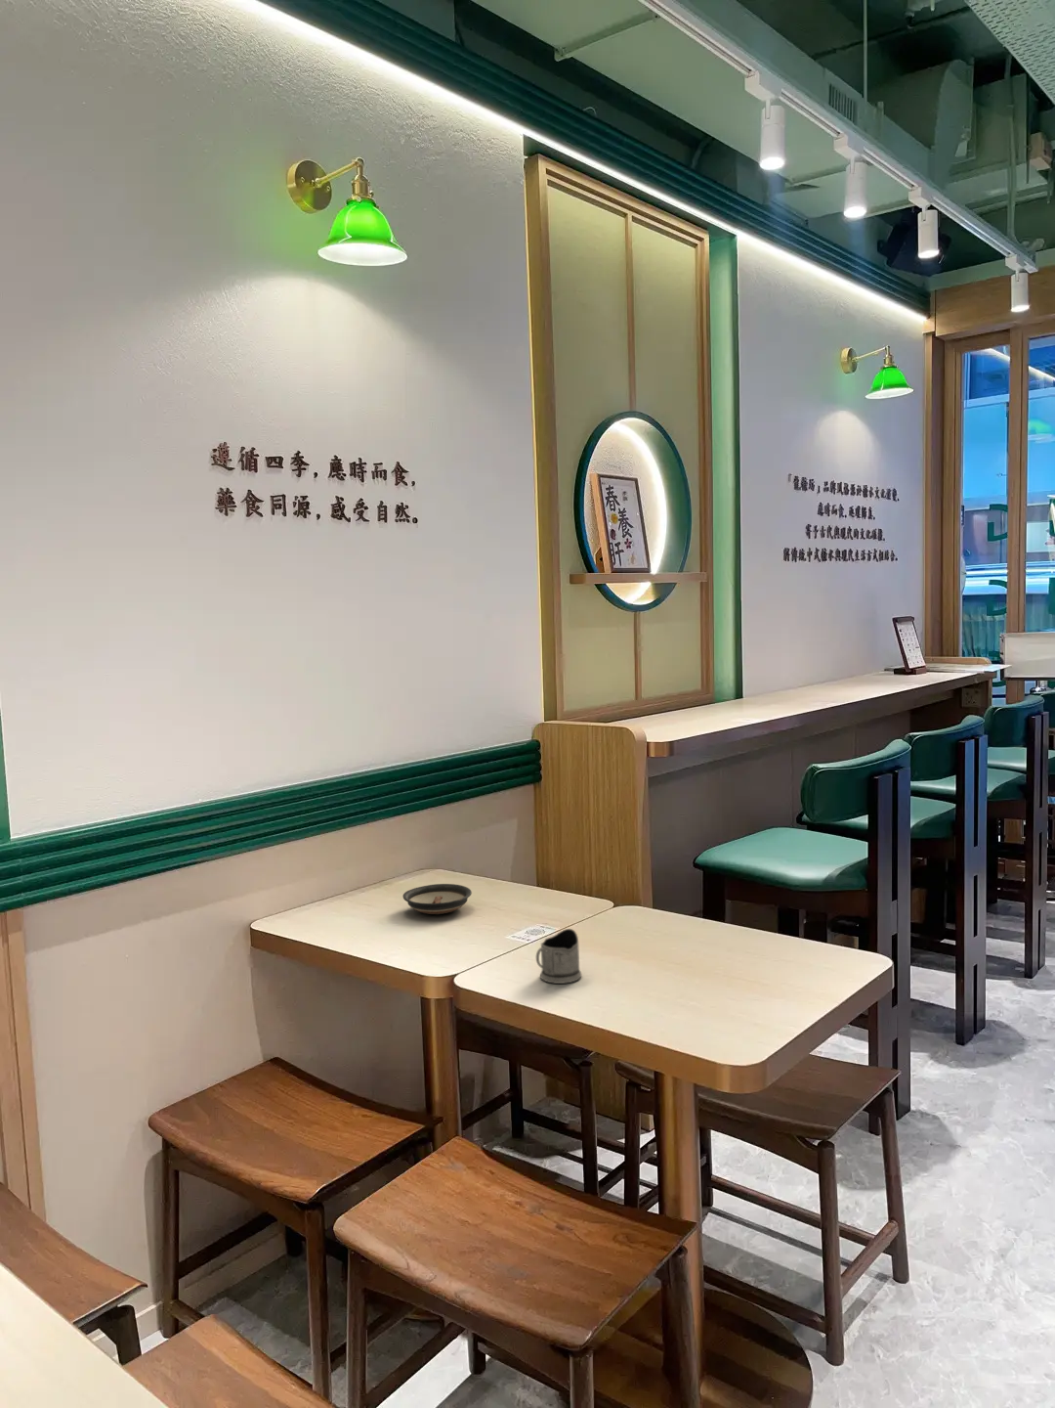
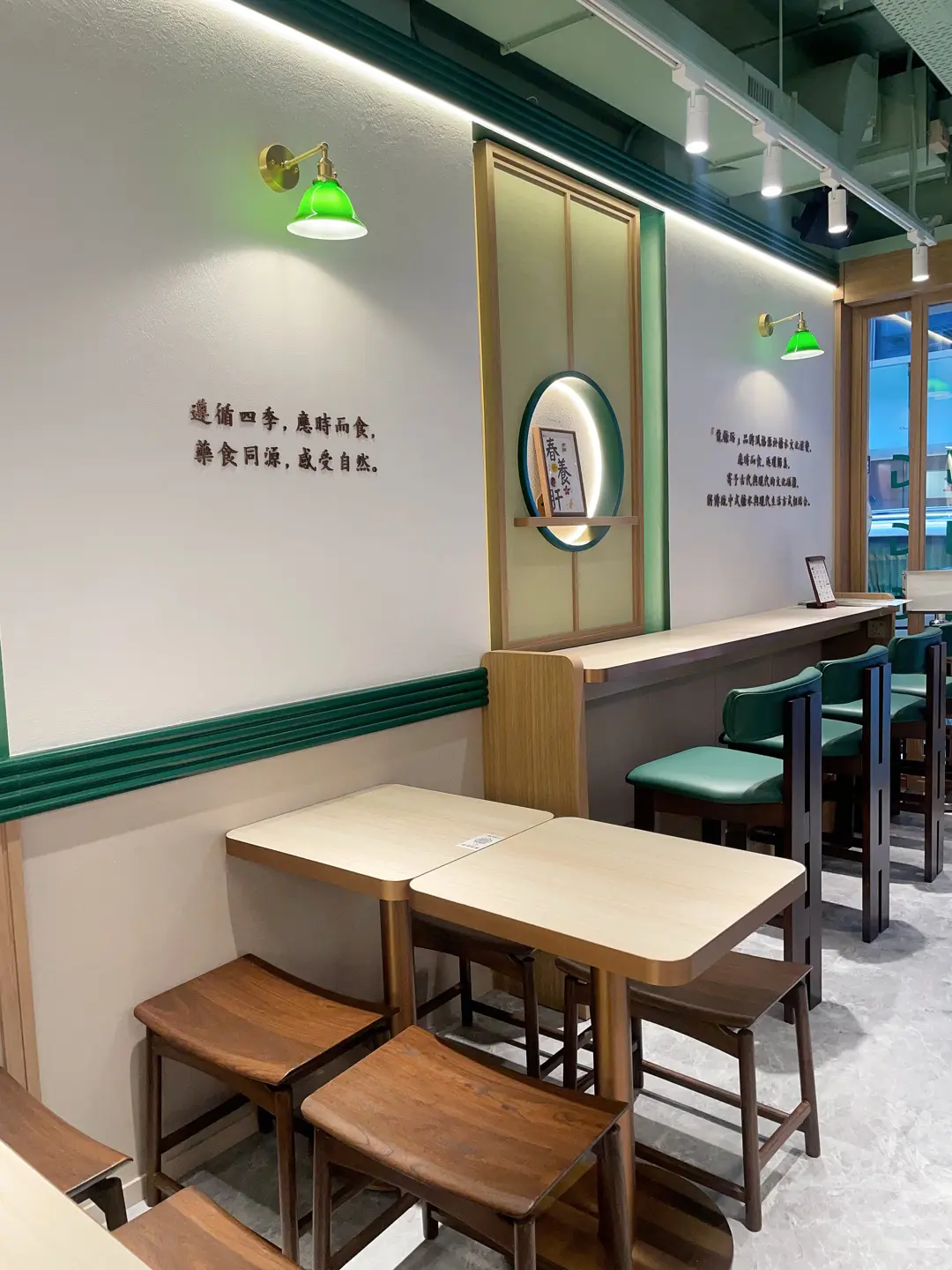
- saucer (438, 900)
- tea glass holder (555, 957)
